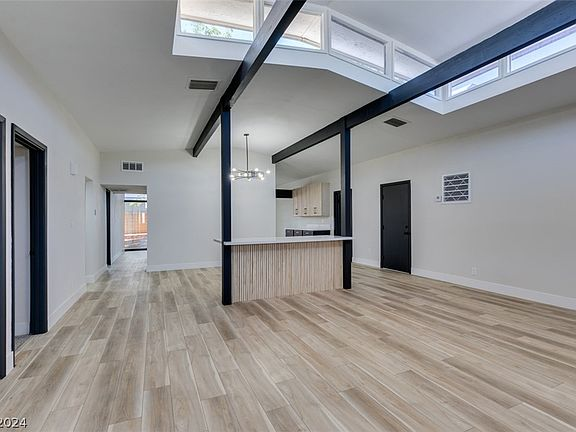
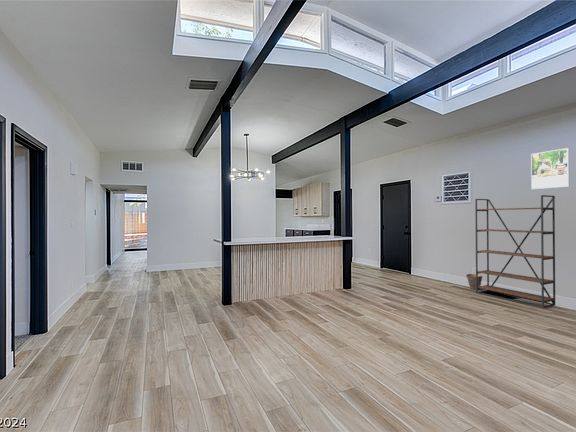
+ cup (474, 281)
+ bookshelf (516, 249)
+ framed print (549, 169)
